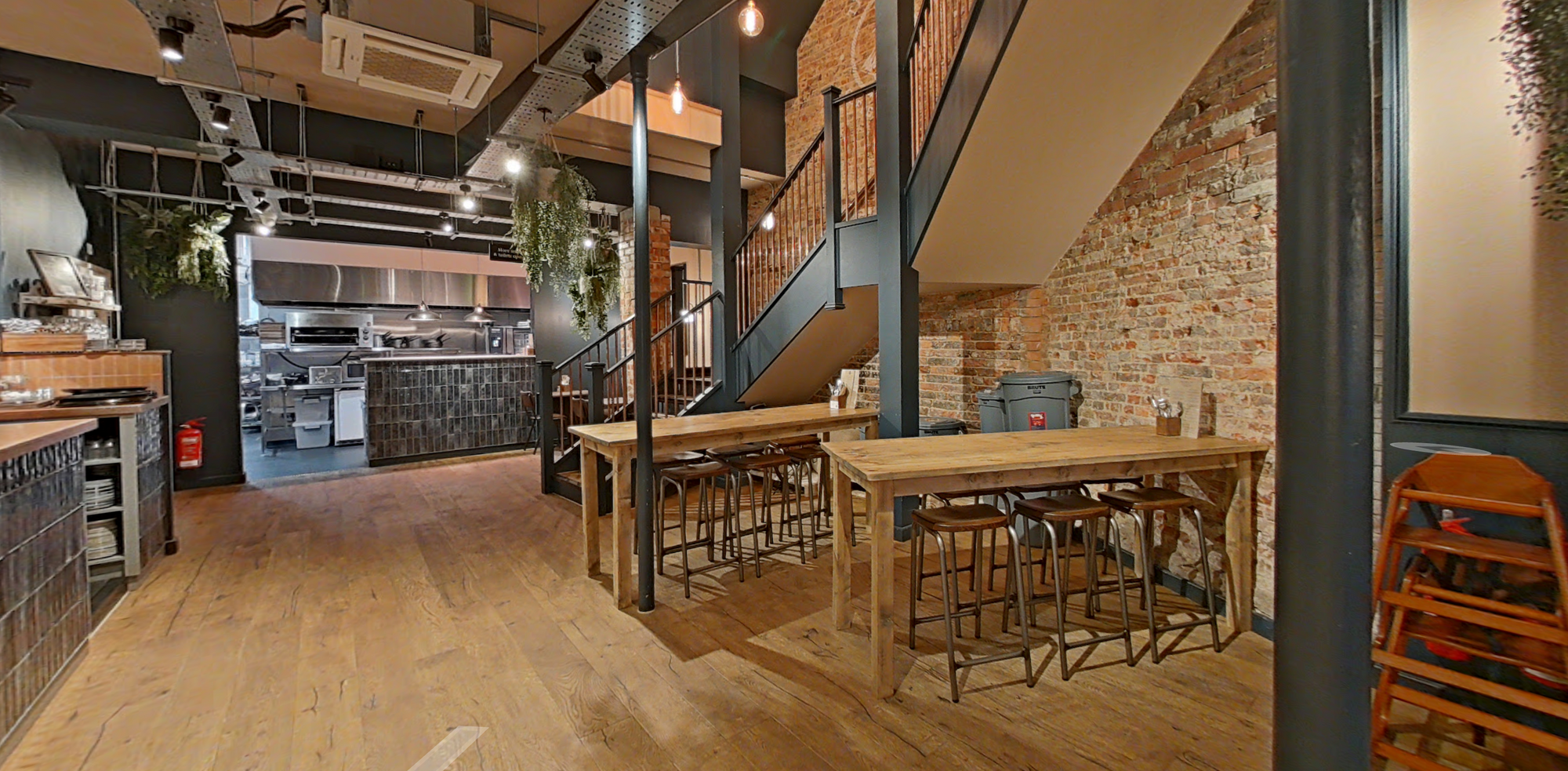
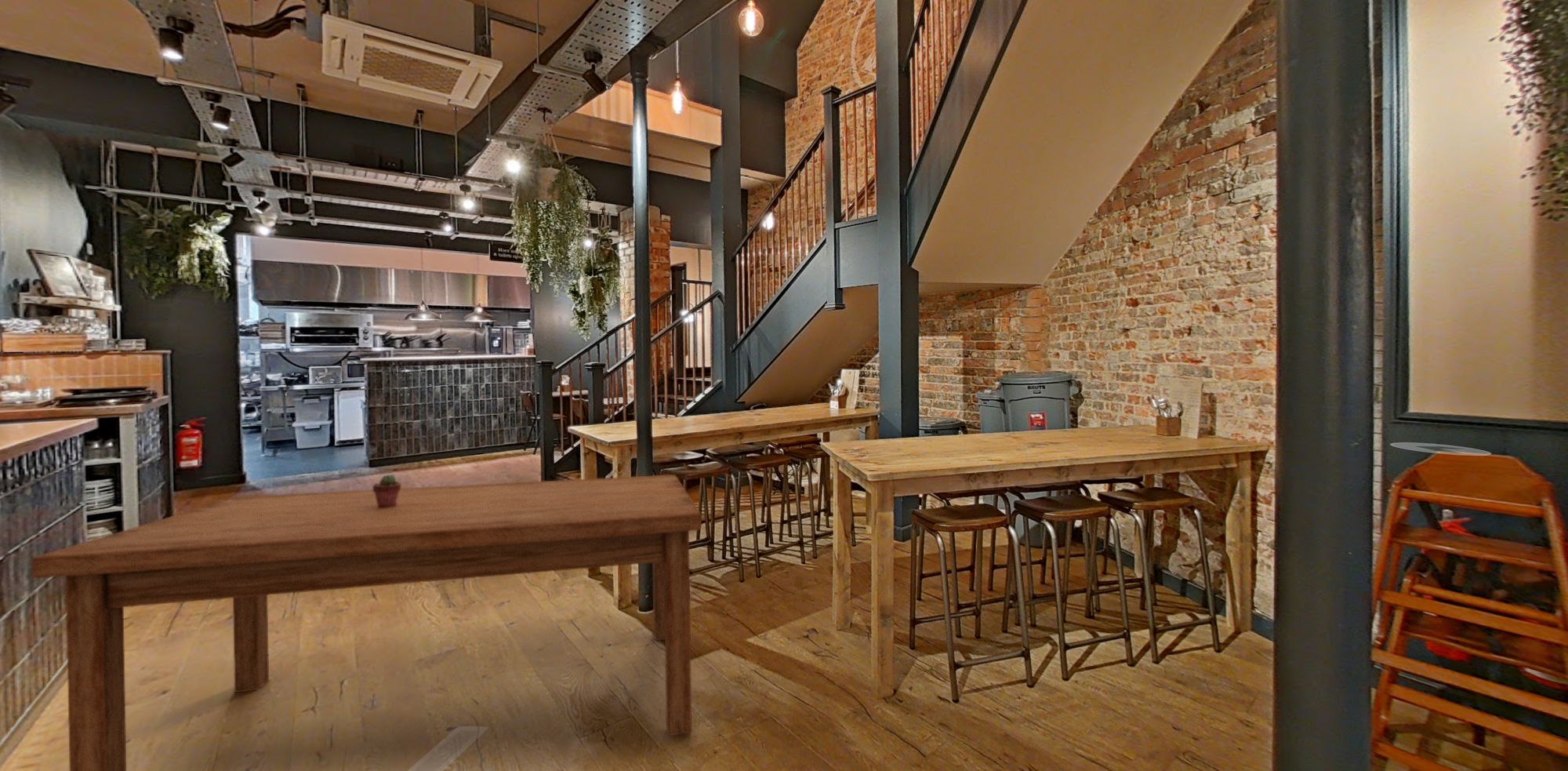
+ potted succulent (387, 489)
+ dining table (446, 580)
